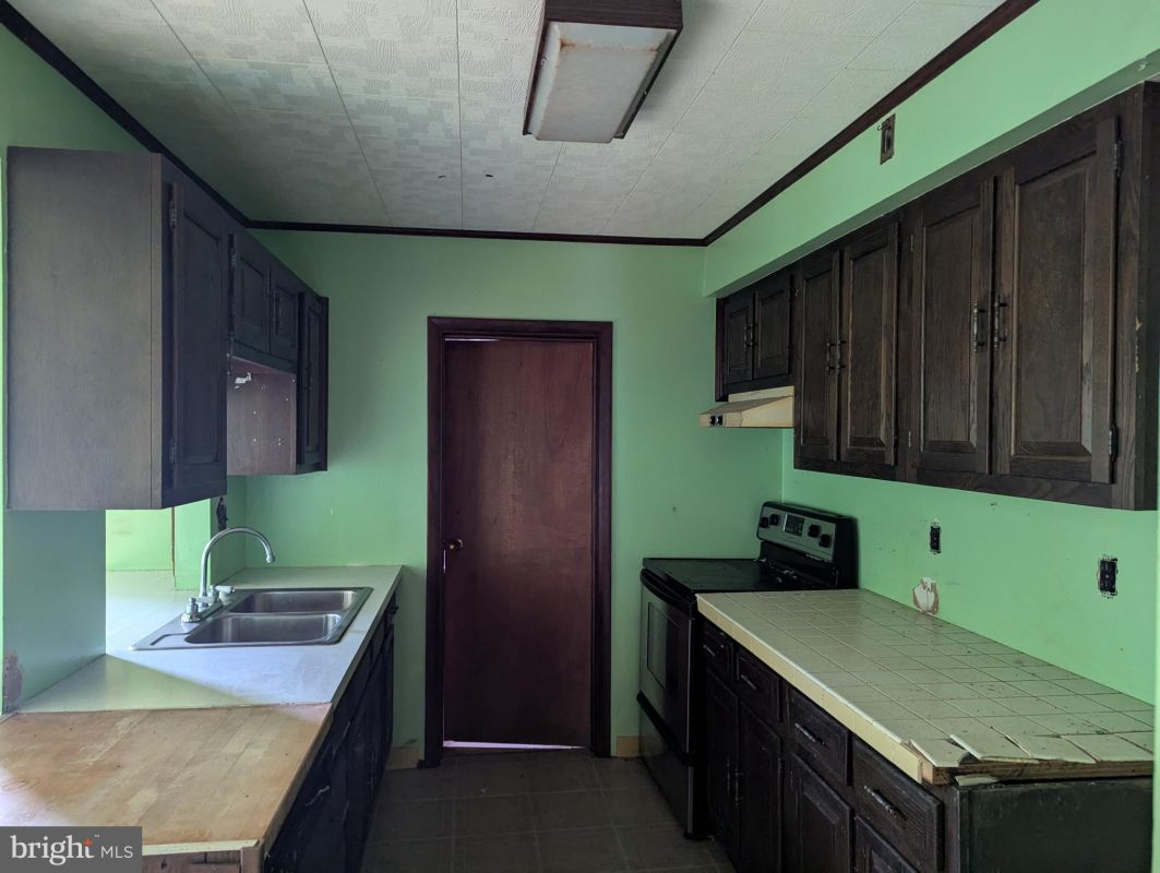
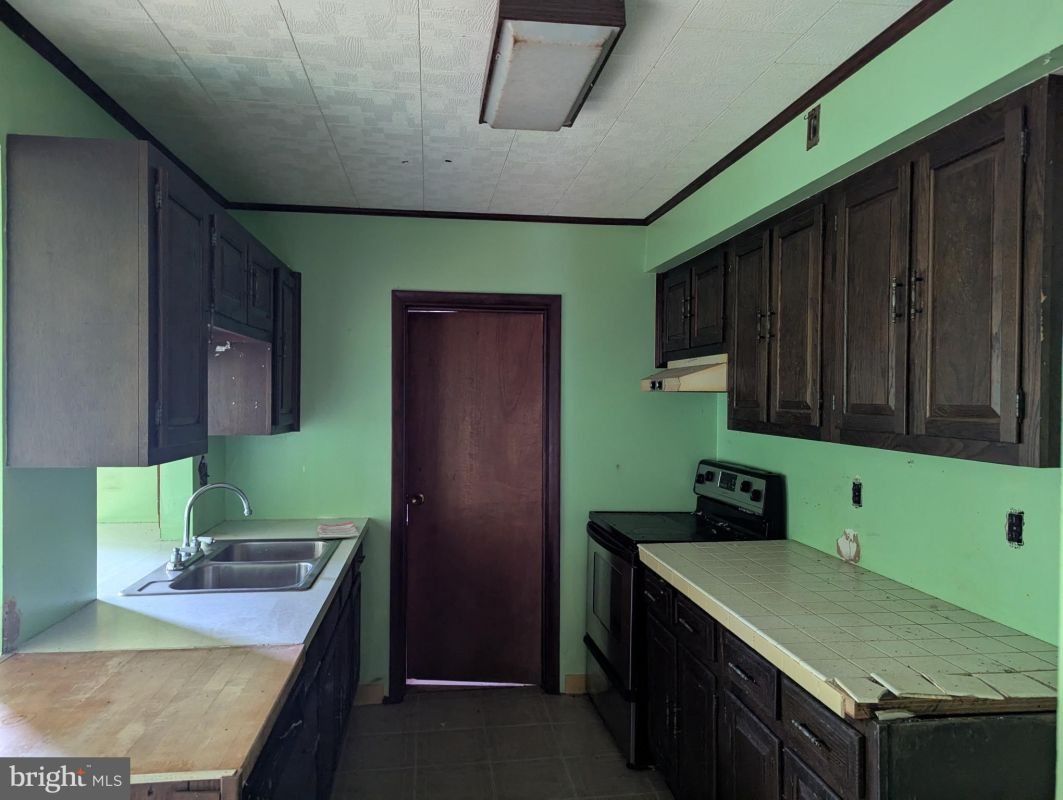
+ dish towel (337, 530)
